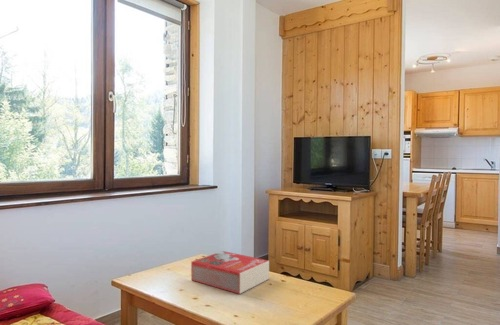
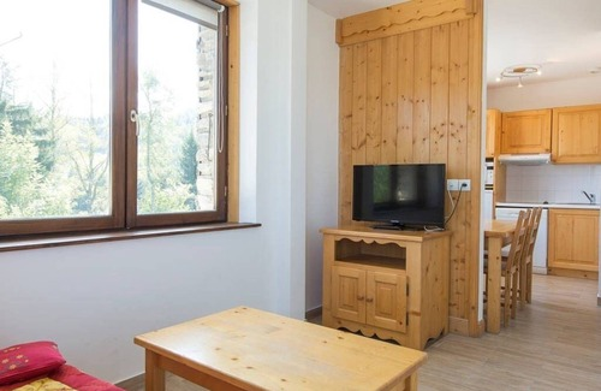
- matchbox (230, 270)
